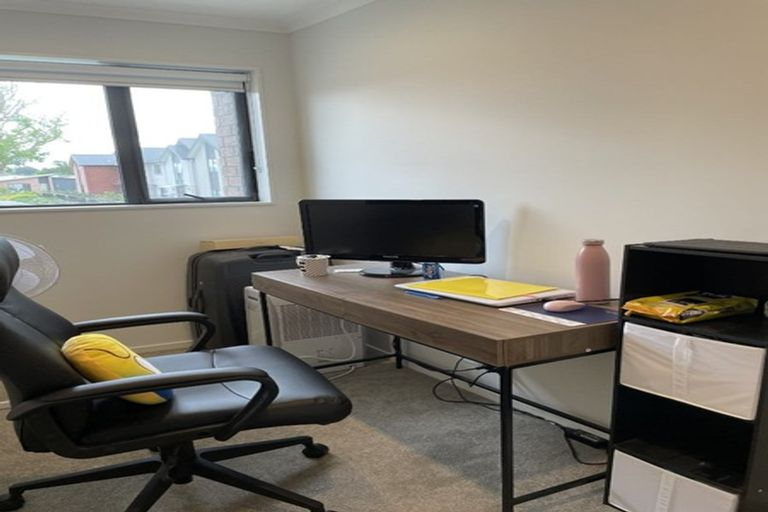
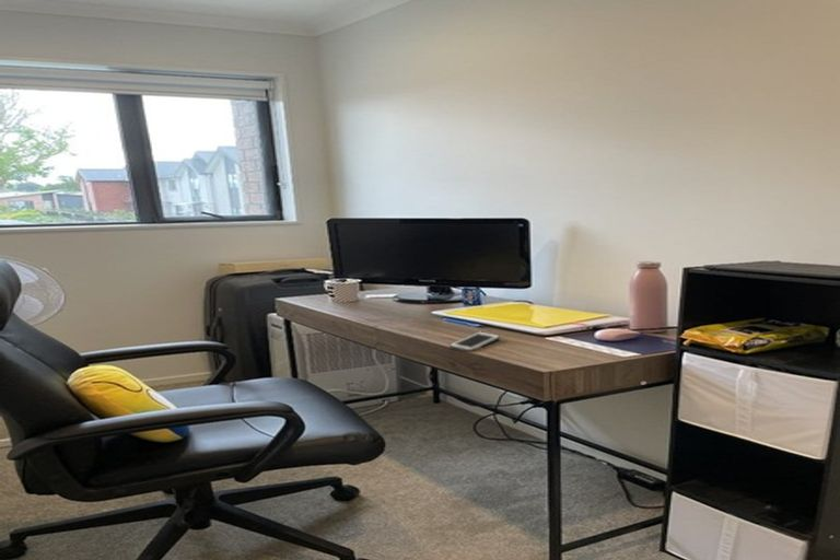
+ cell phone (475, 341)
